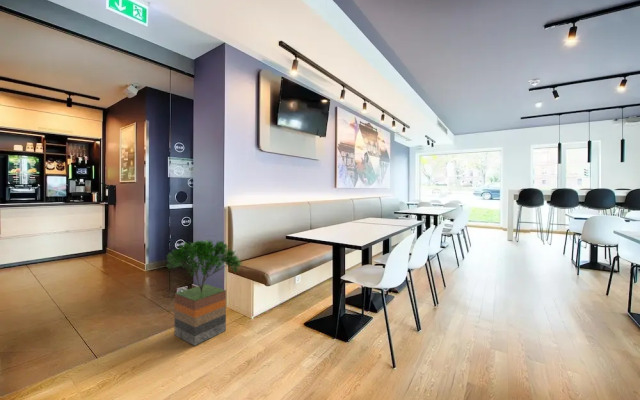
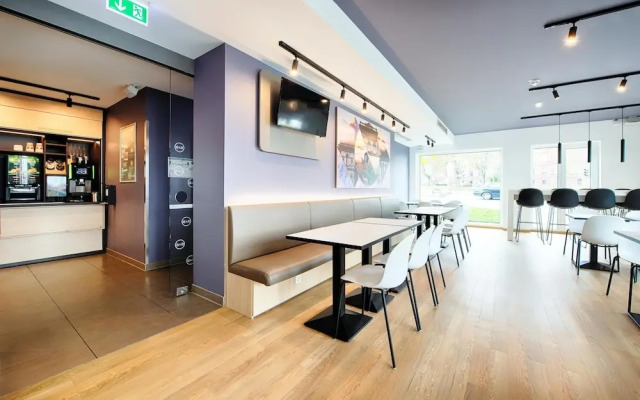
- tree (203, 285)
